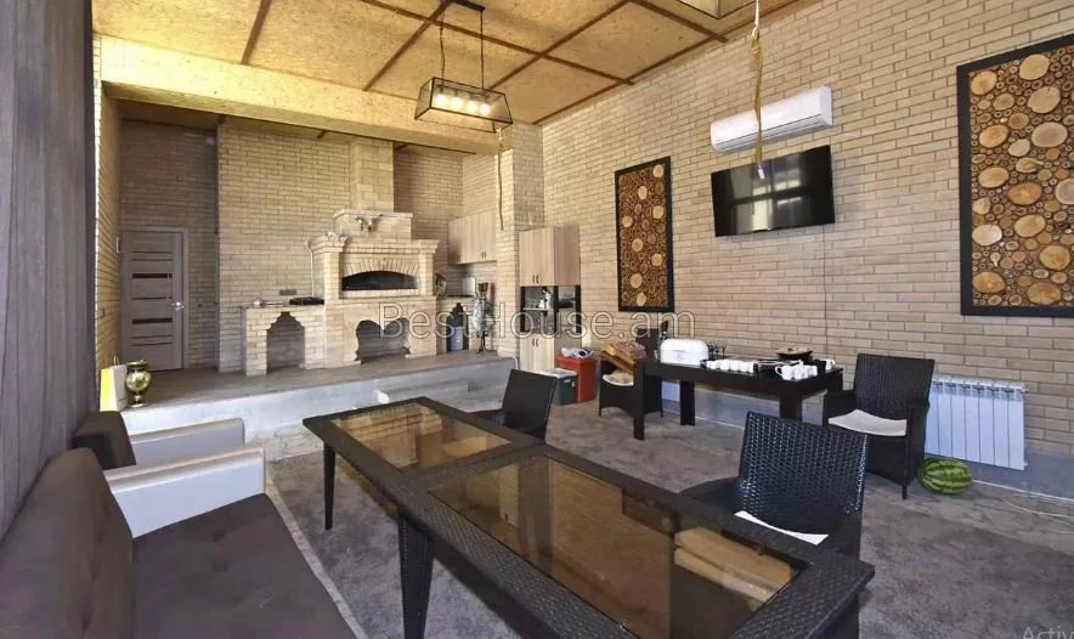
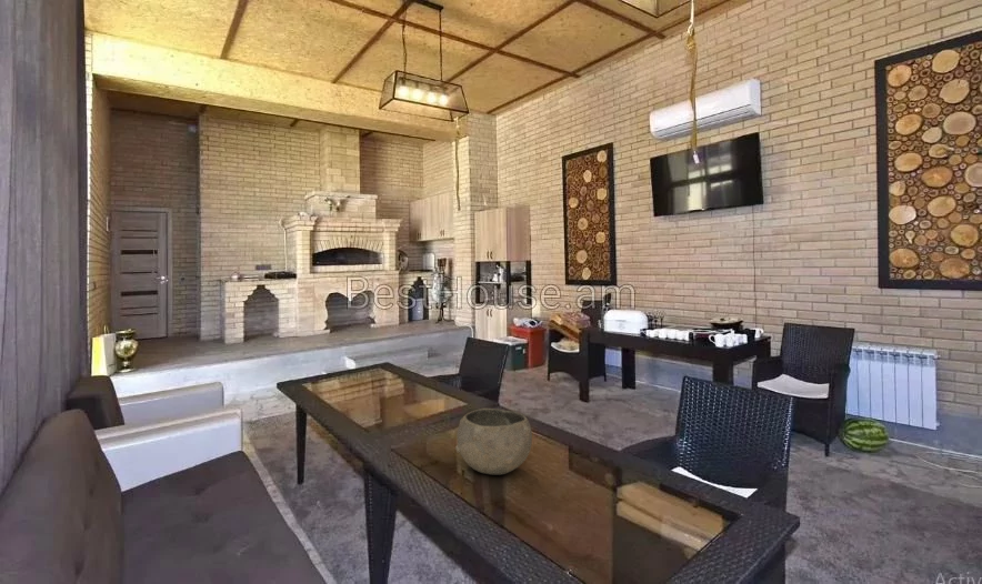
+ bowl (495, 442)
